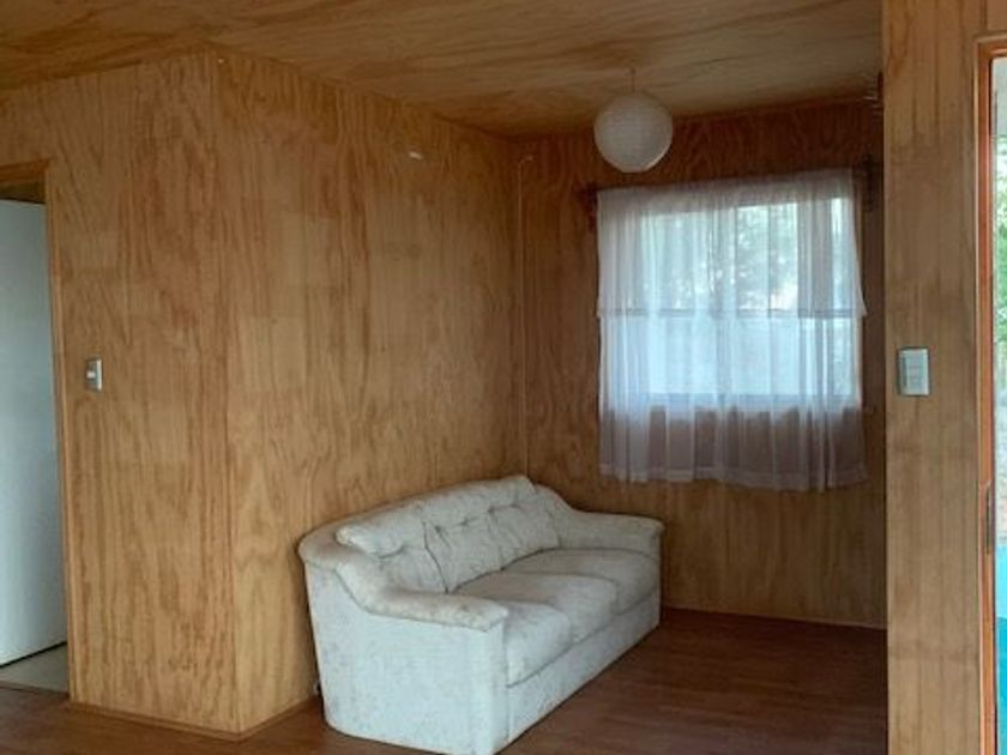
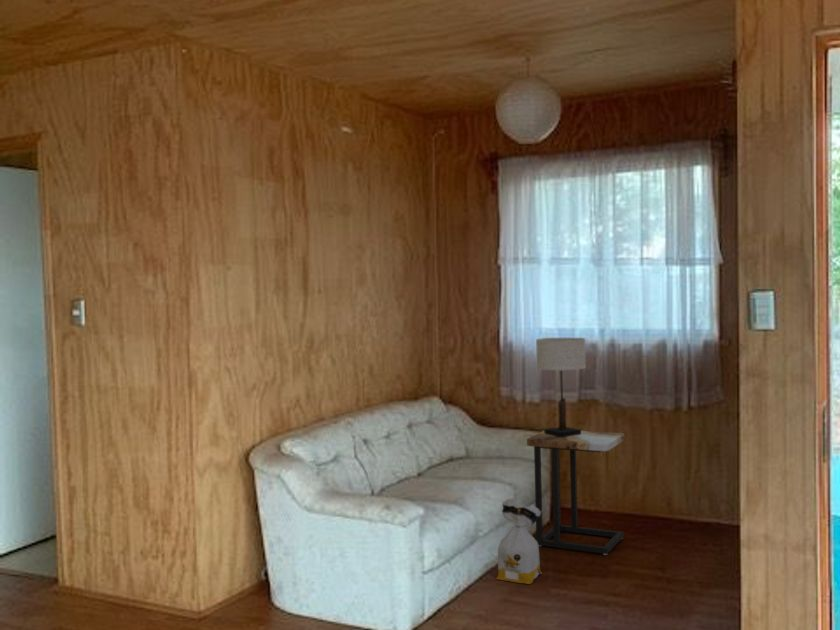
+ side table (576, 489)
+ bag (518, 538)
+ table lamp (561, 386)
